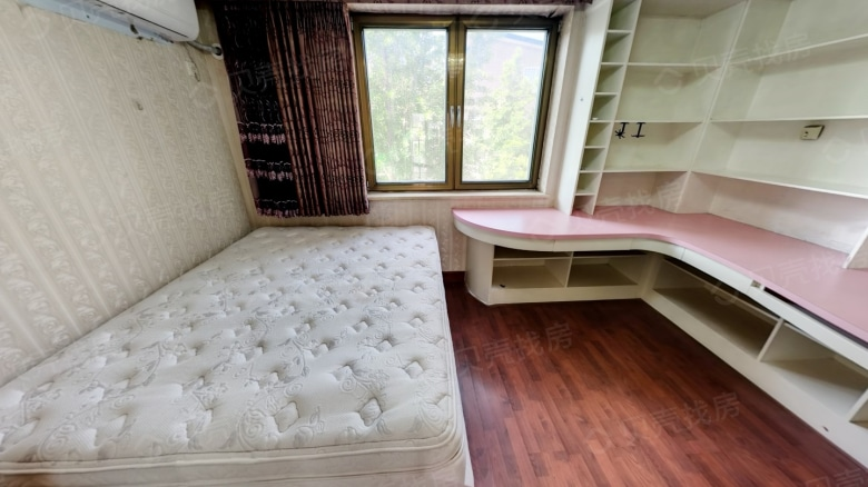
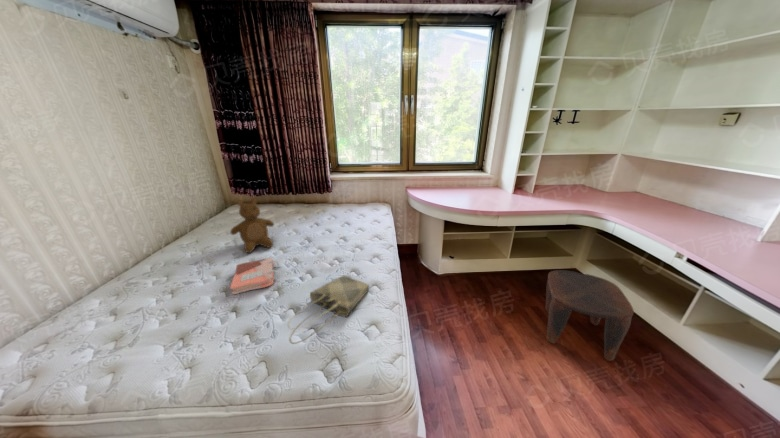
+ teddy bear (253, 224)
+ stool (579, 311)
+ tote bag (327, 302)
+ phonebook (253, 273)
